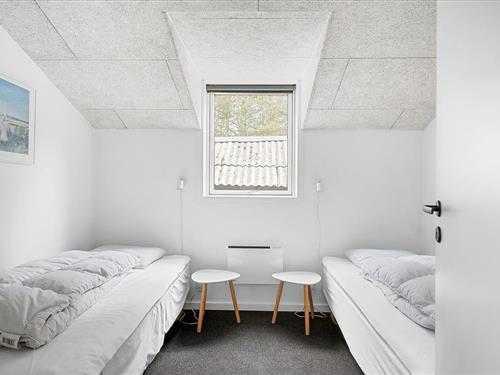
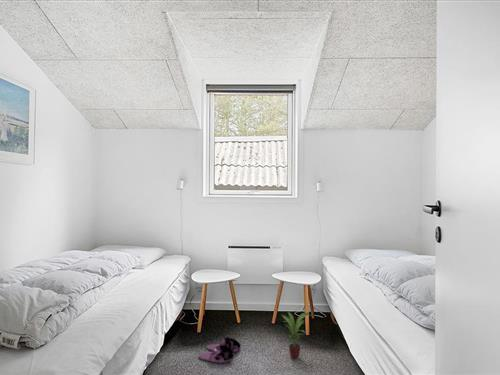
+ potted plant (297, 336)
+ slippers (220, 347)
